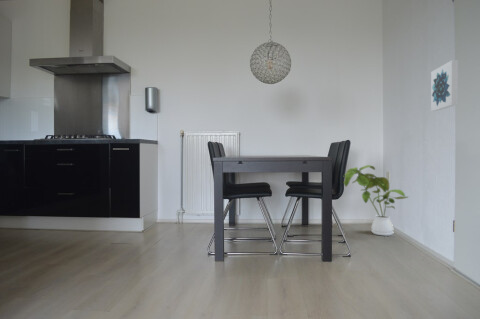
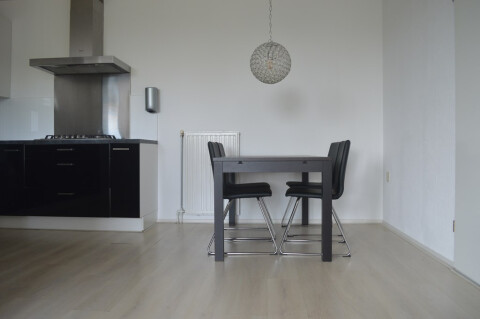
- house plant (371, 200)
- wall art (443, 87)
